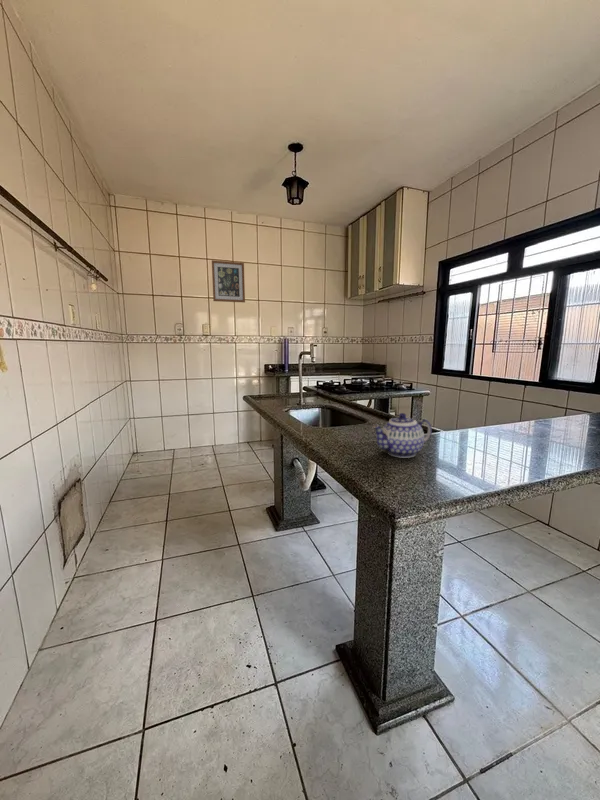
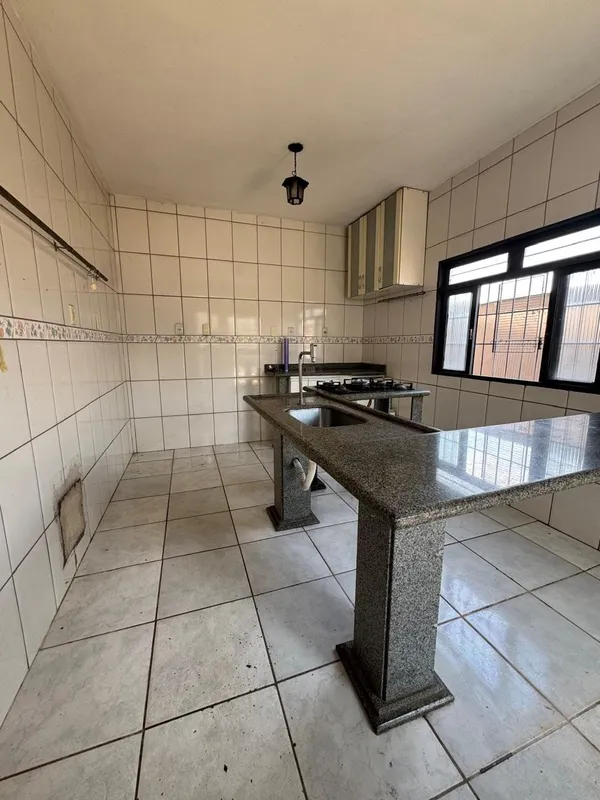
- teapot (402, 433)
- wall art (228, 281)
